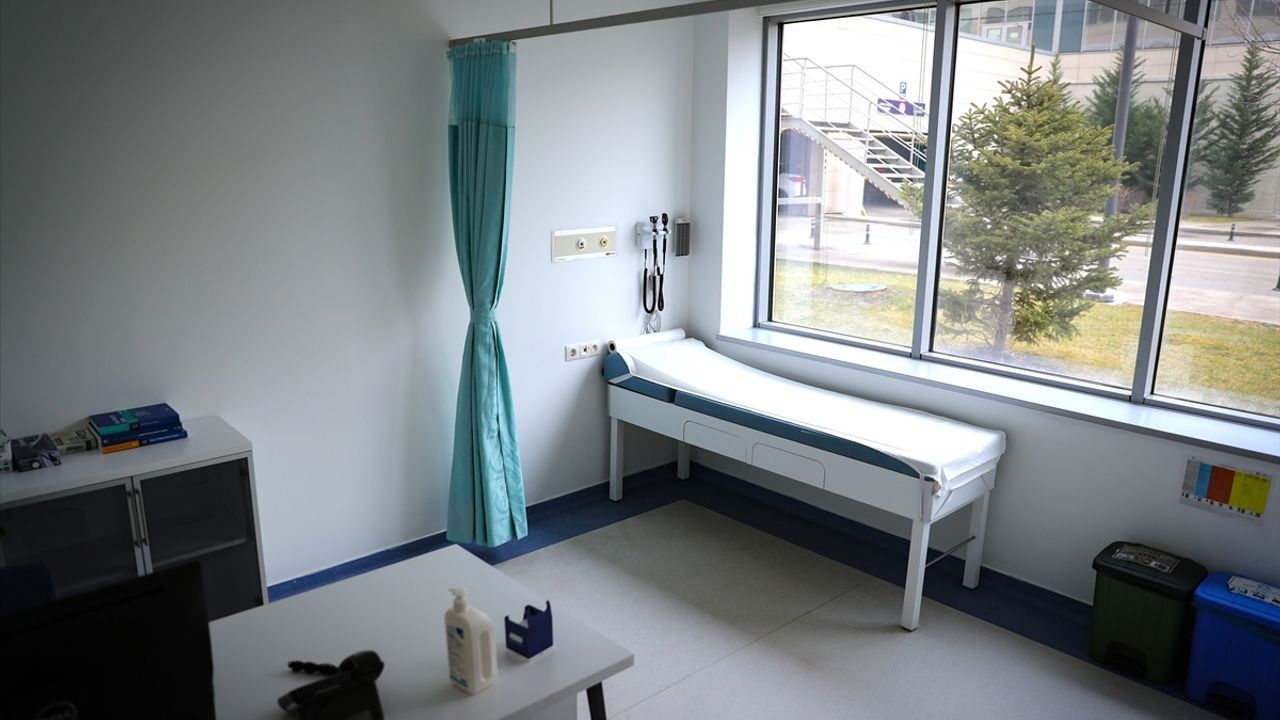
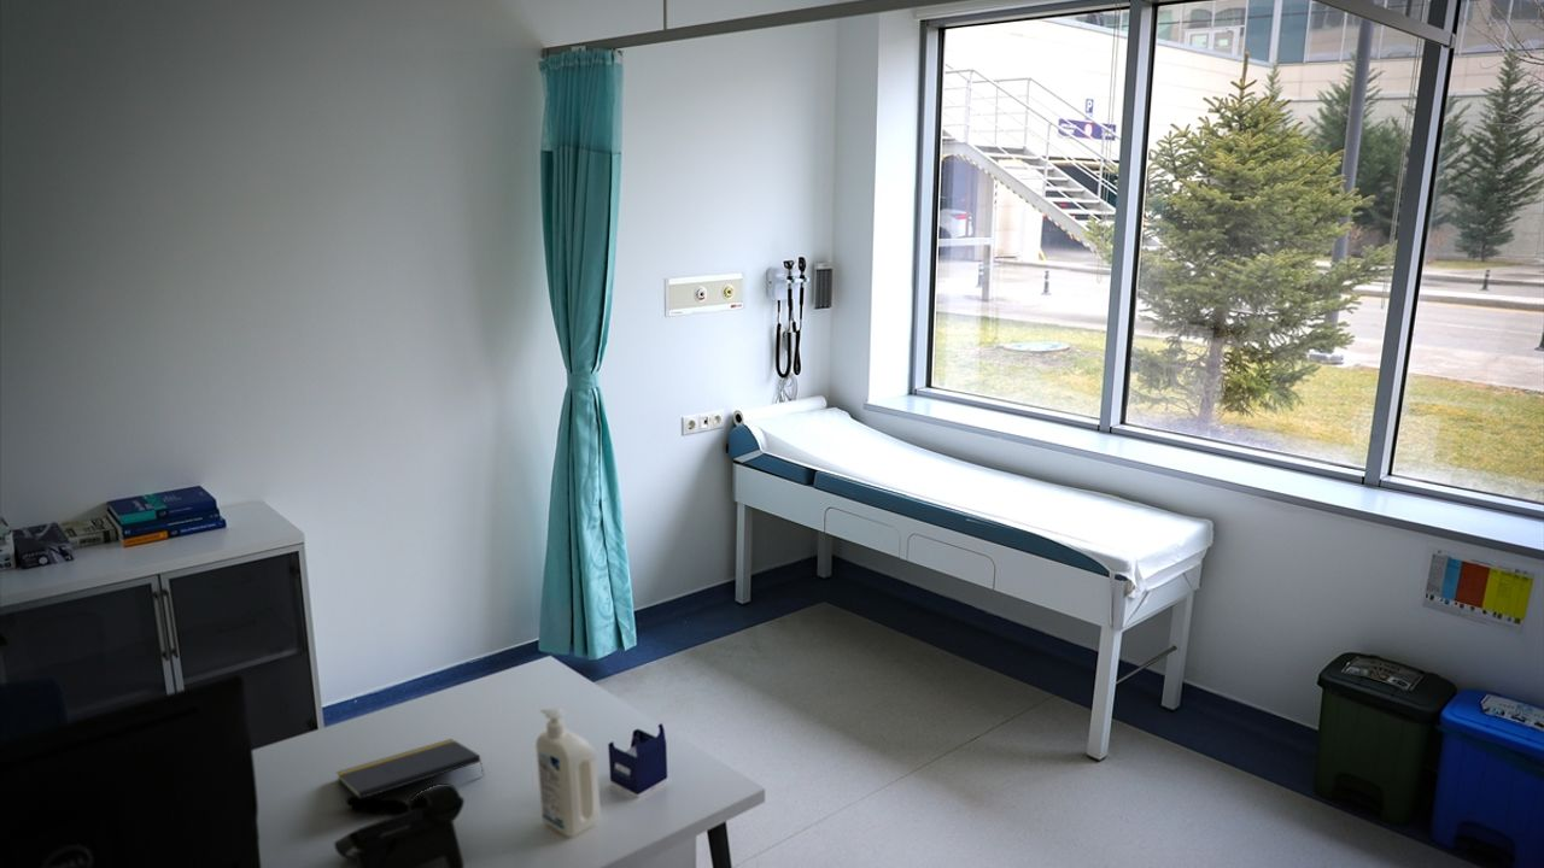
+ notepad (408, 767)
